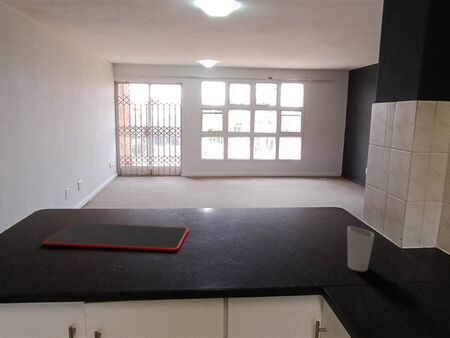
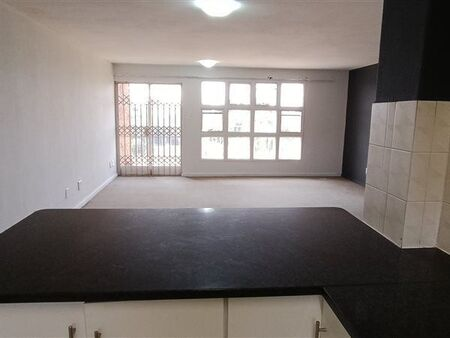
- cutting board (120, 235)
- cup (359, 248)
